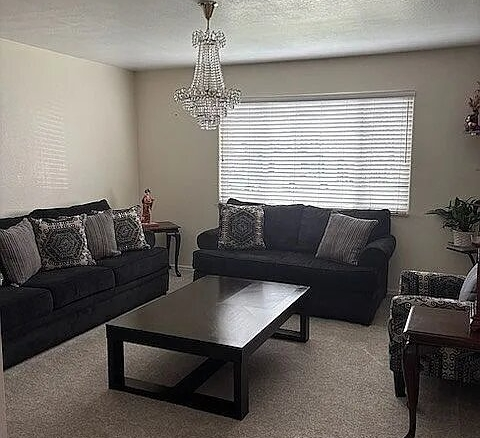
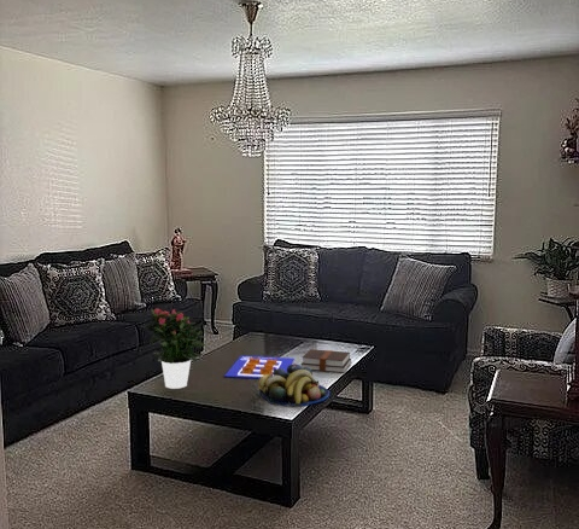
+ potted flower (172, 347)
+ hardback book (326, 360)
+ fruit bowl (294, 380)
+ poster (261, 364)
